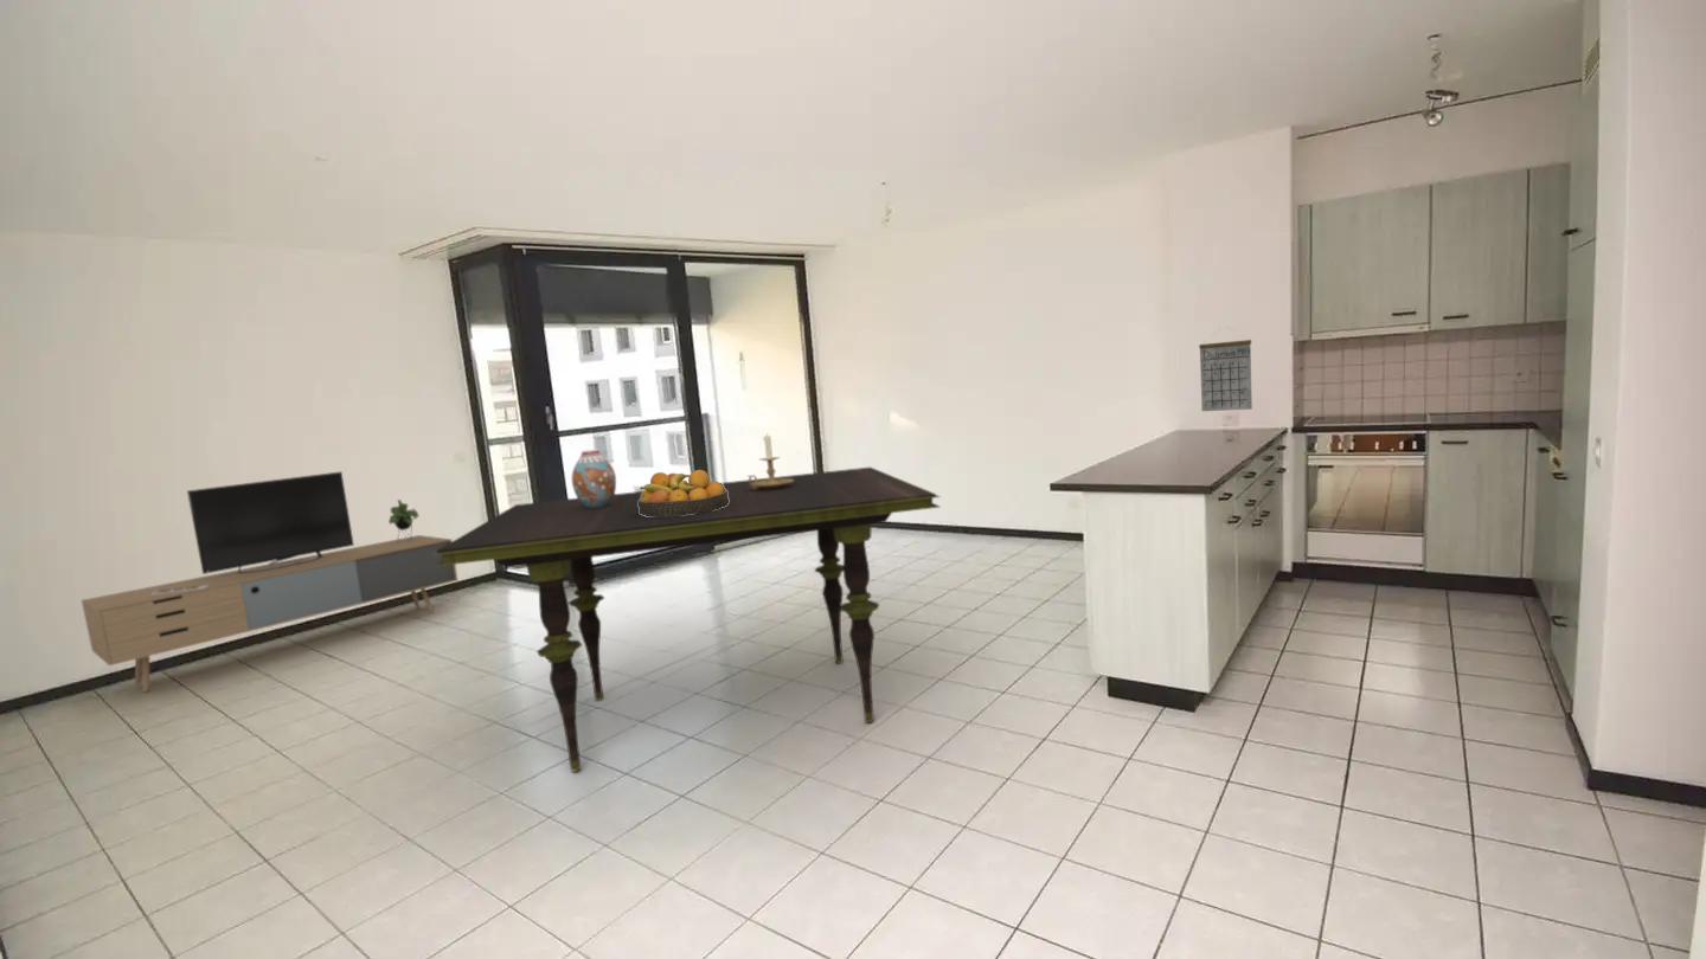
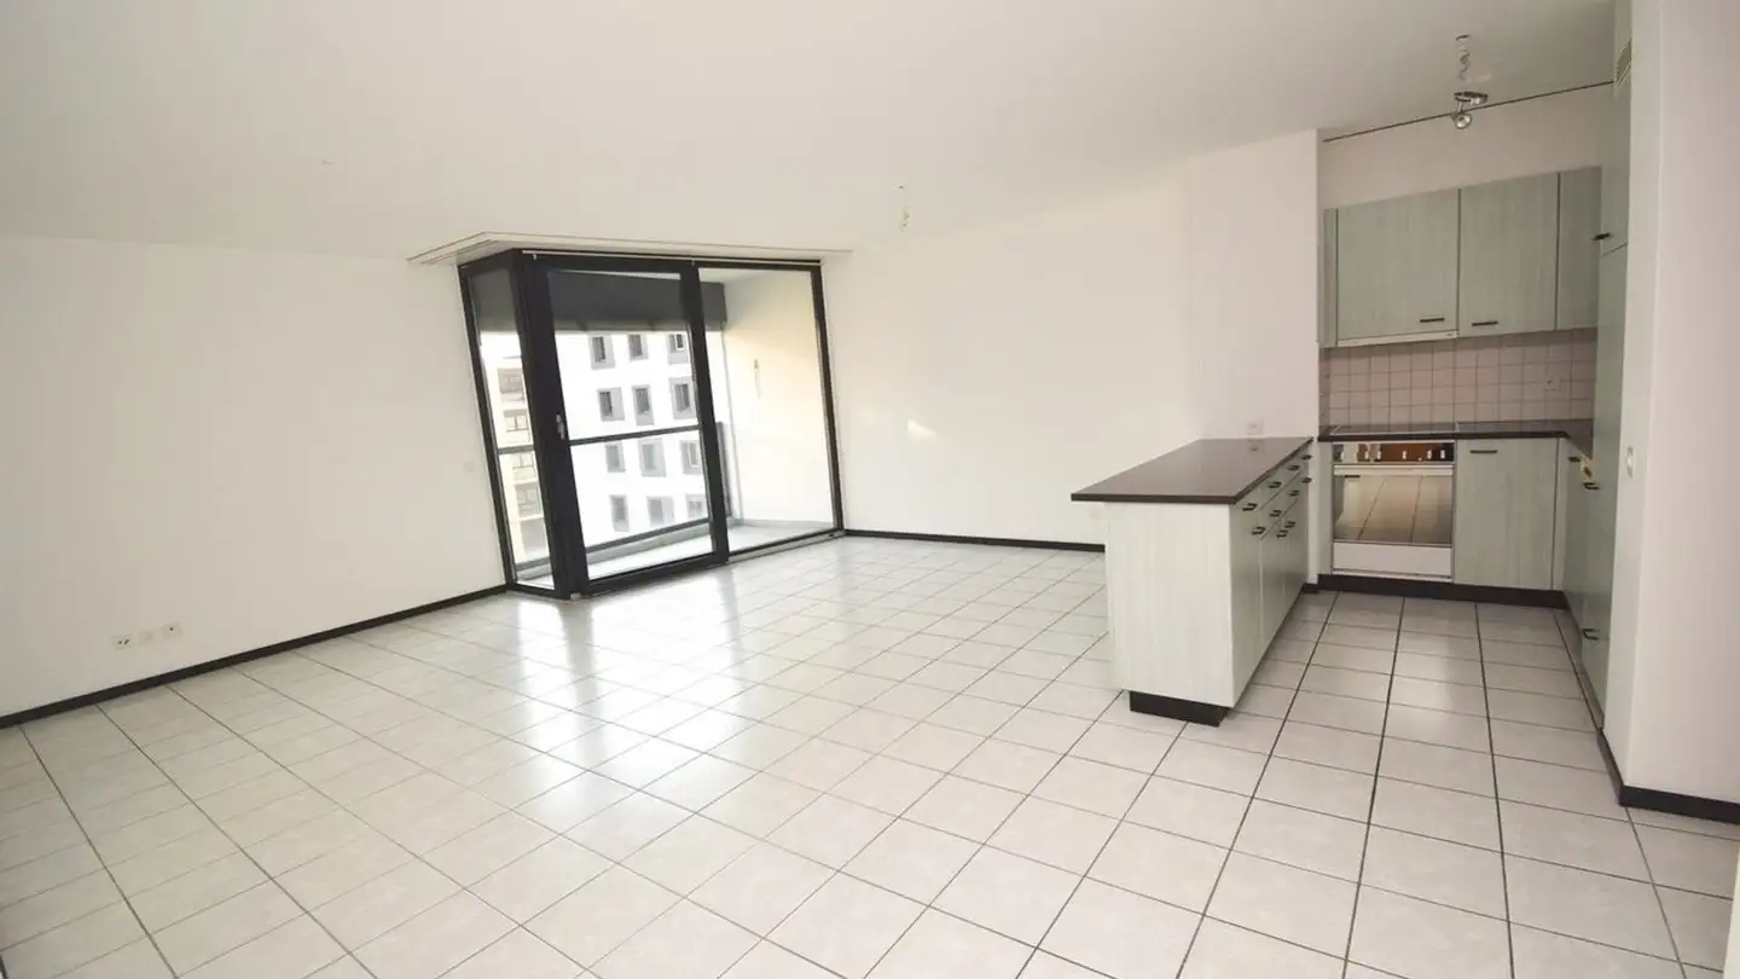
- candle holder (769, 459)
- dining table (703, 543)
- calendar (1225, 368)
- fruit bowl (682, 489)
- media console (284, 564)
- vase (594, 477)
